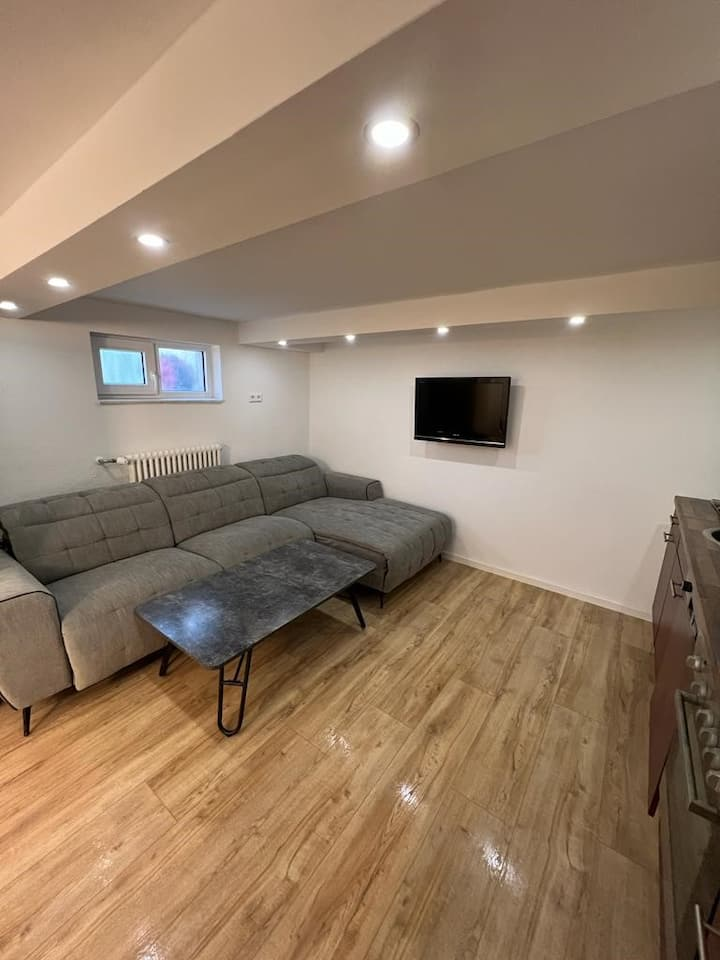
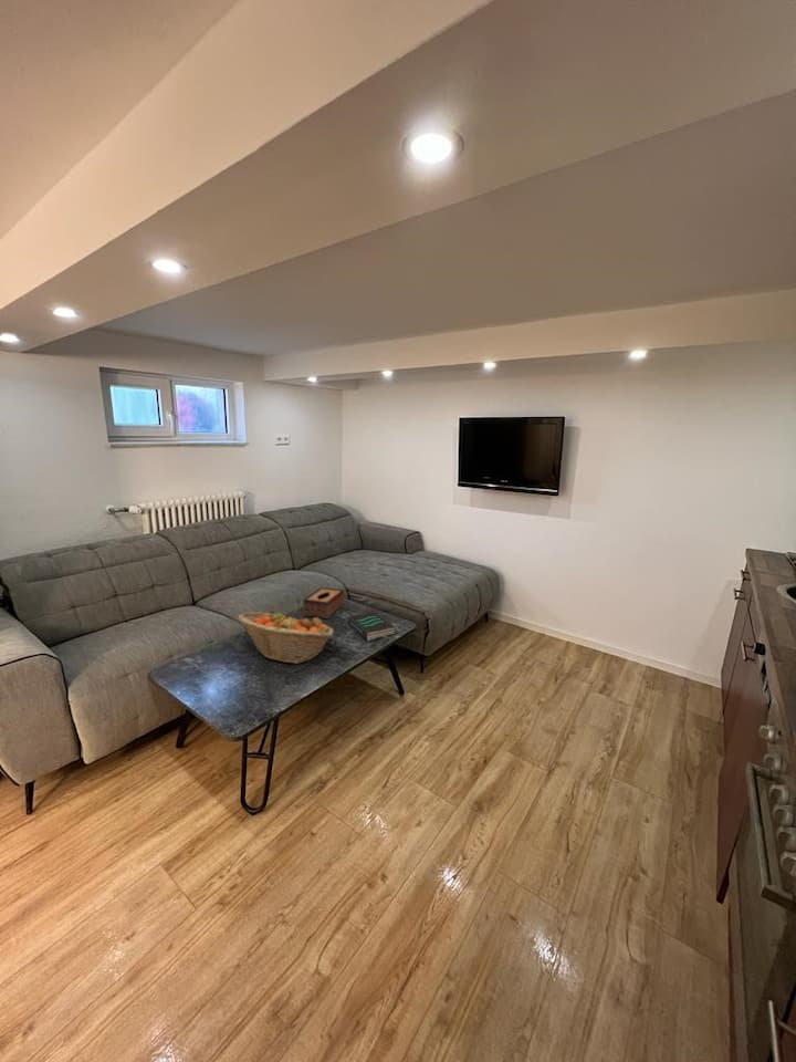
+ book (370, 625)
+ fruit basket (286, 631)
+ tissue box (324, 602)
